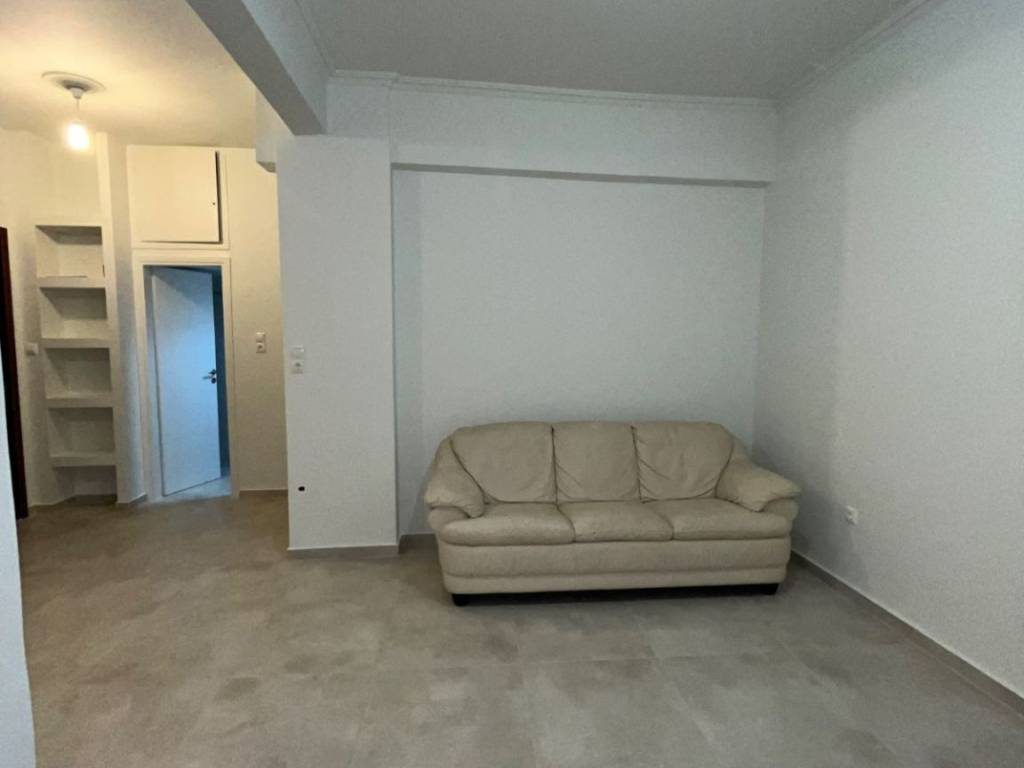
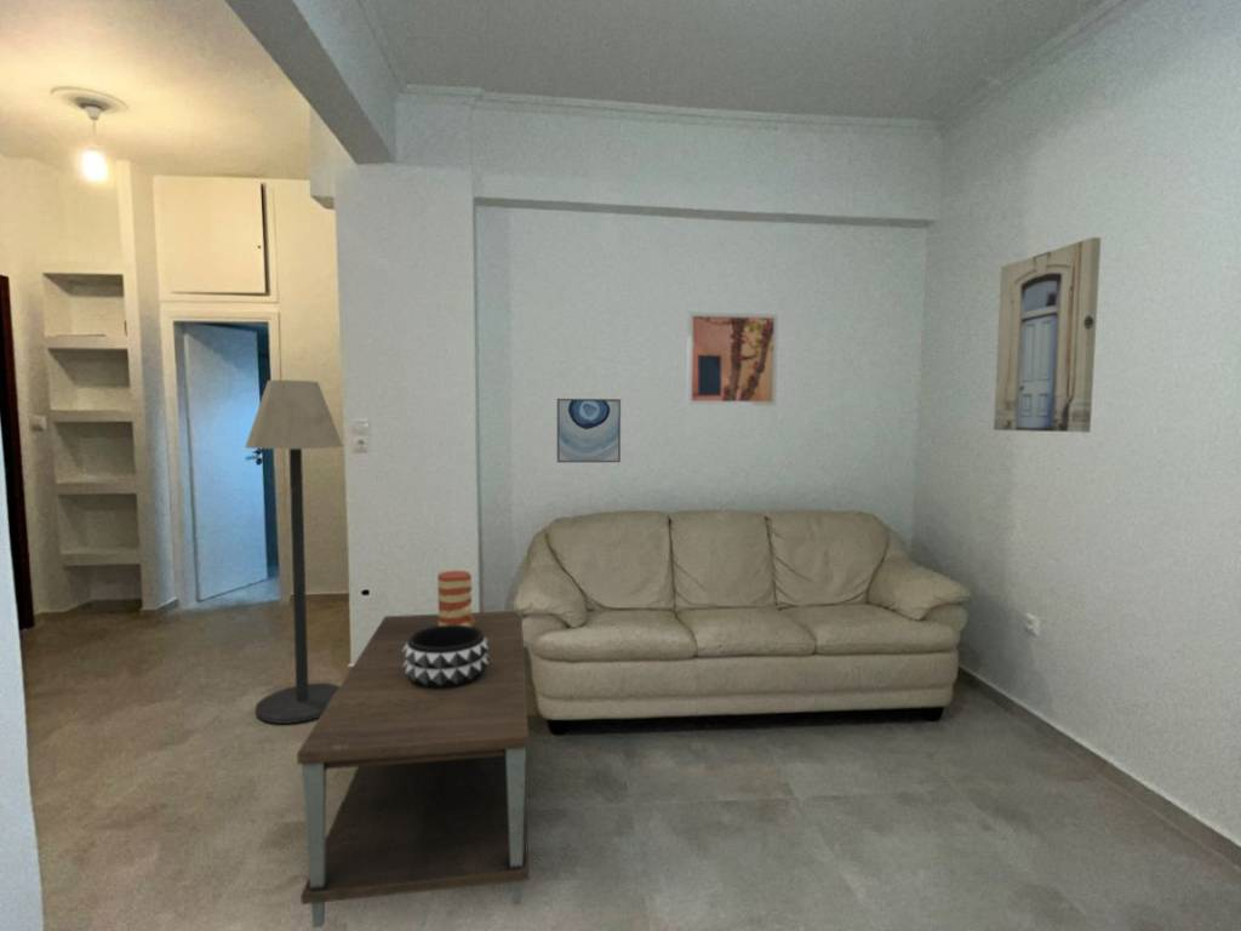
+ coffee table (440, 729)
+ wall art (732, 359)
+ wall art (1041, 343)
+ wall art (588, 430)
+ floor lamp (298, 546)
+ vase (456, 602)
+ decorative bowl (446, 655)
